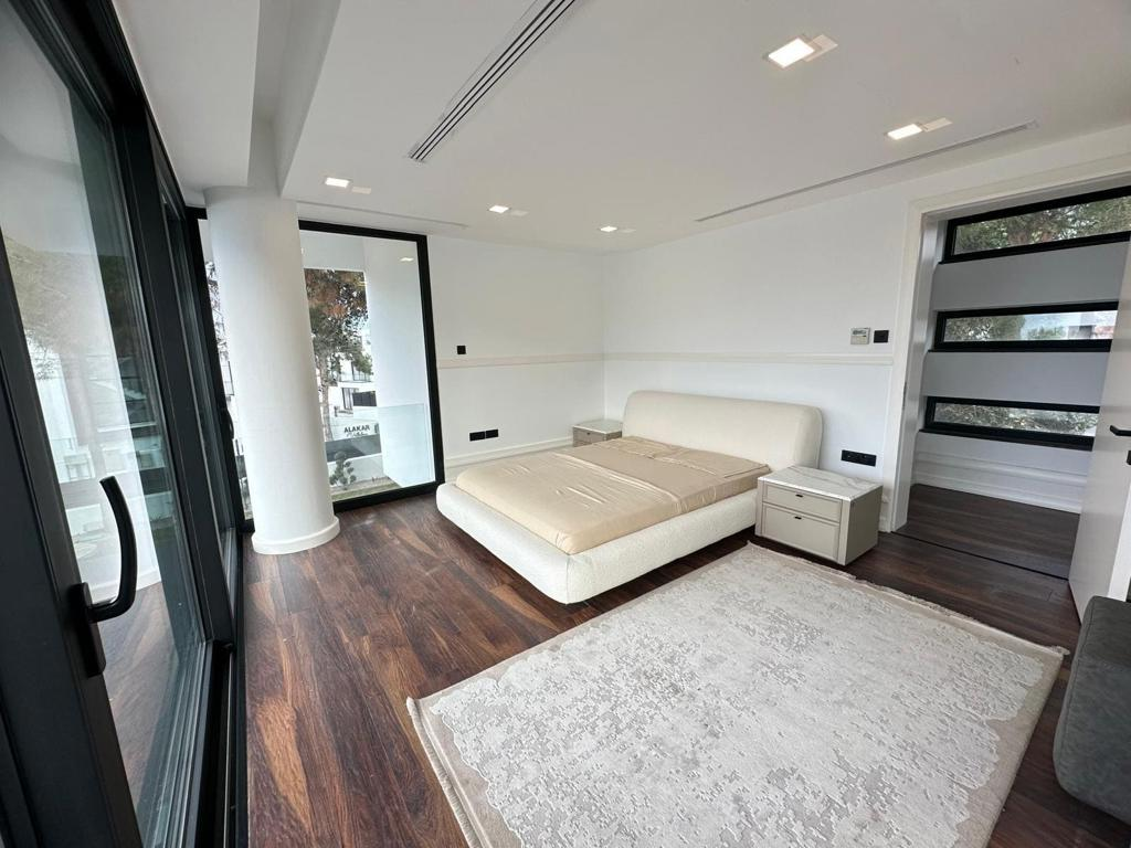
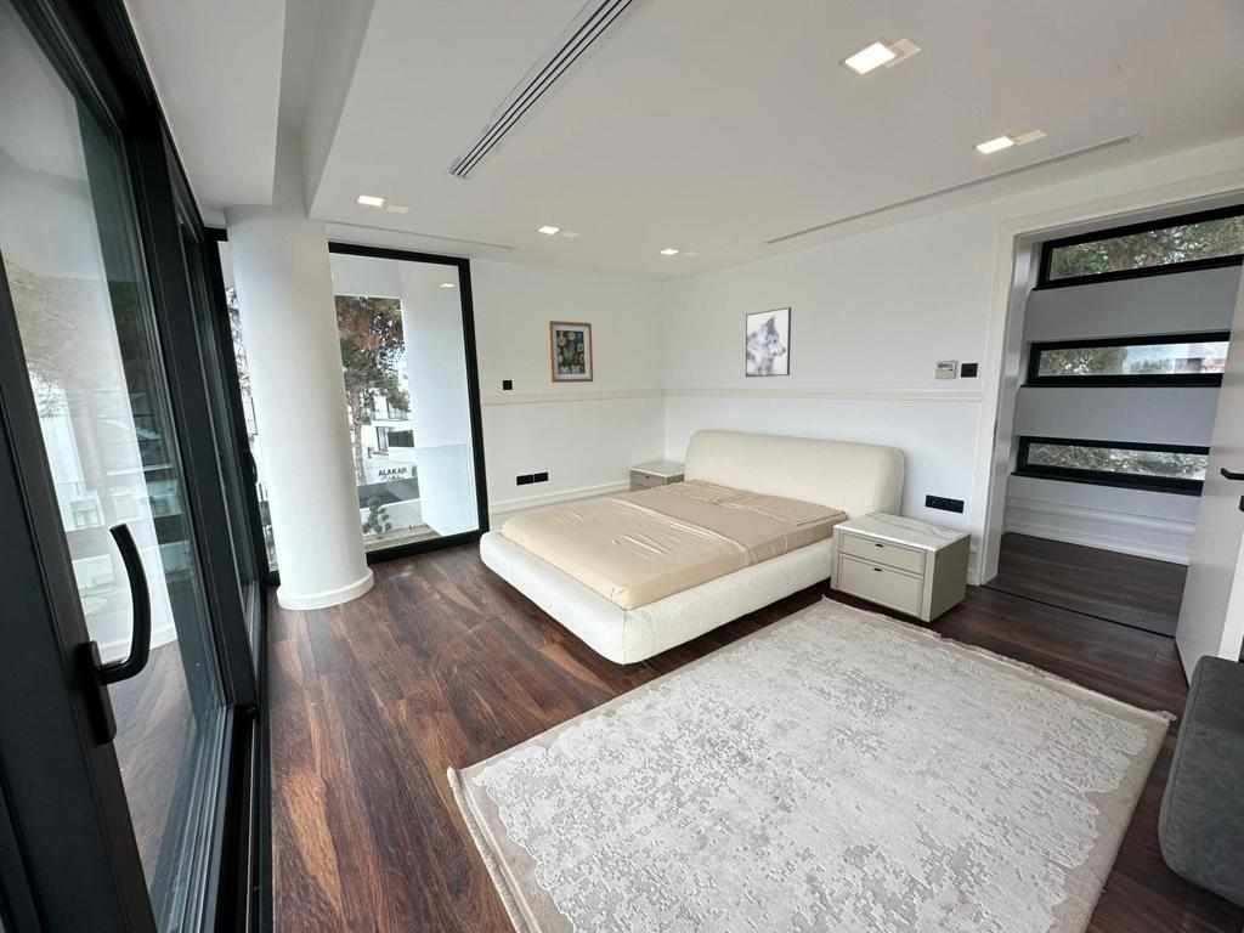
+ wall art (571, 352)
+ wall art (767, 344)
